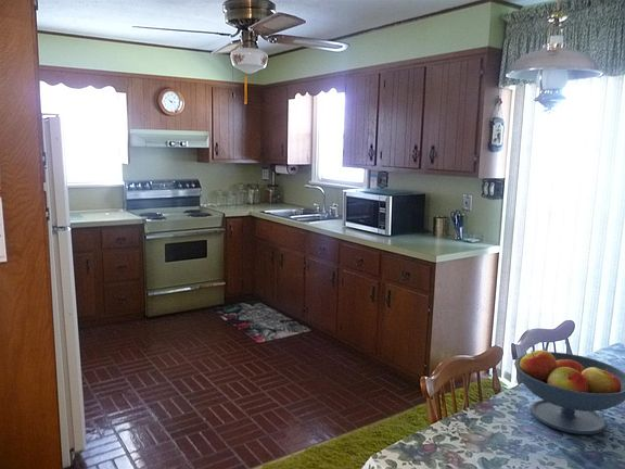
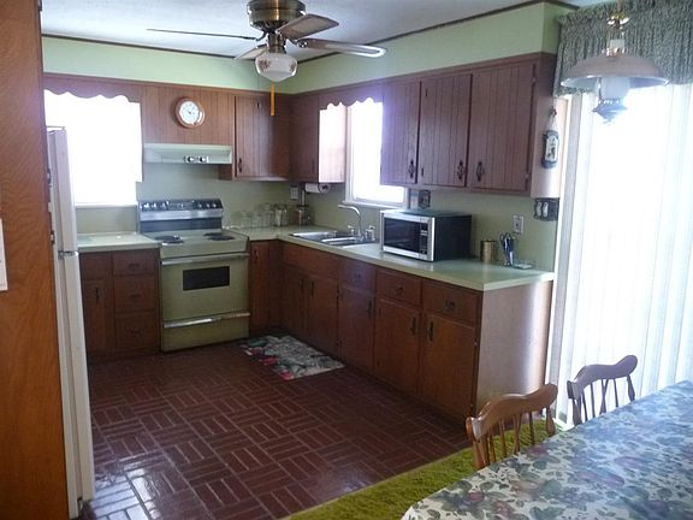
- fruit bowl (570, 385)
